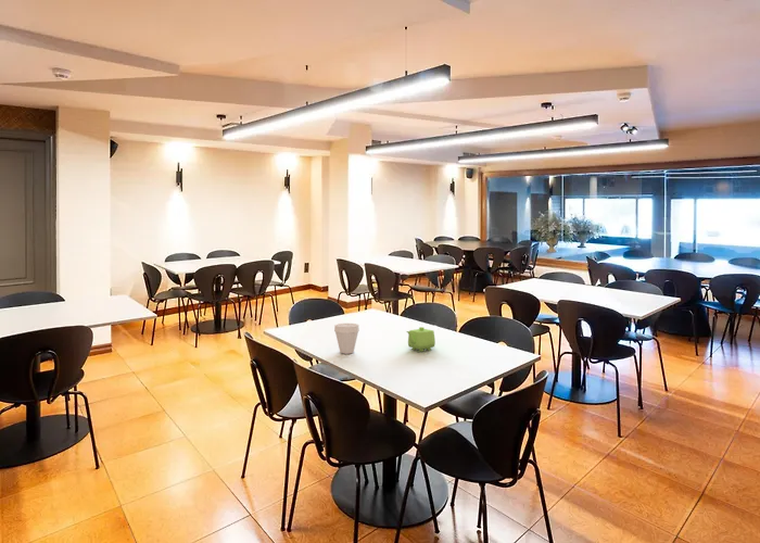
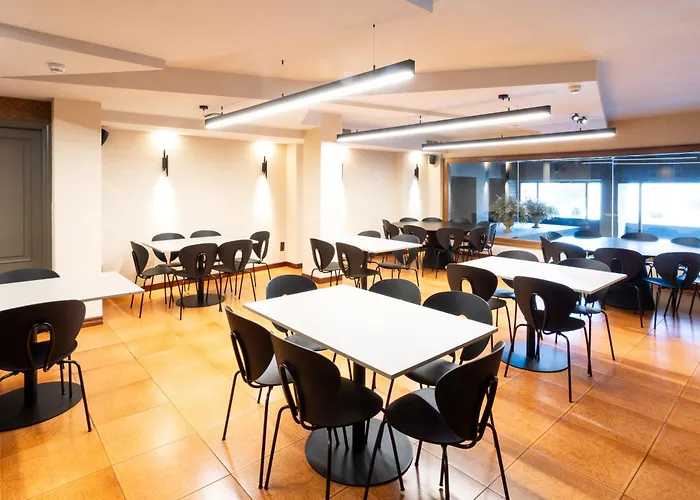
- cup (346, 338)
- teapot (419, 338)
